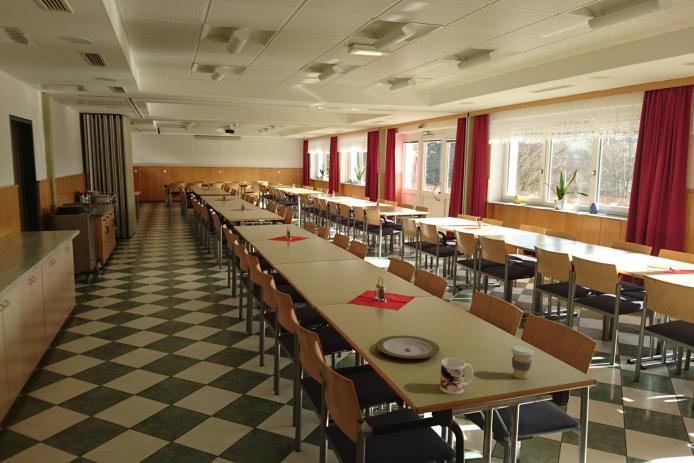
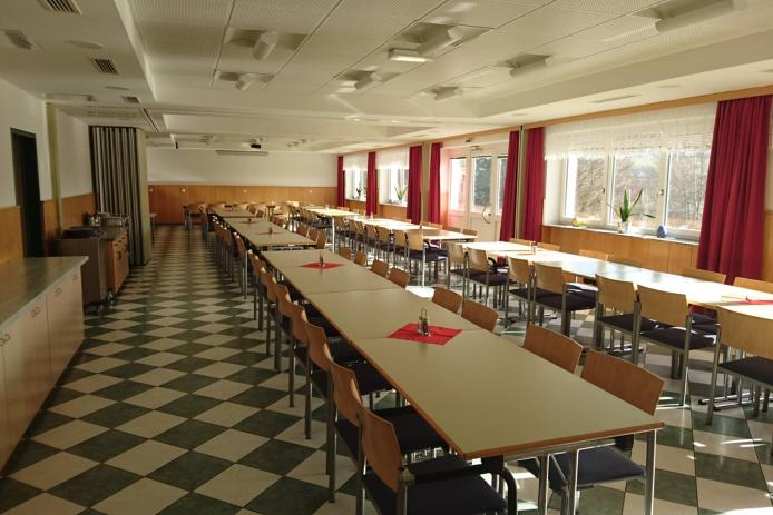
- plate (407, 348)
- mug (457, 375)
- coffee cup (521, 362)
